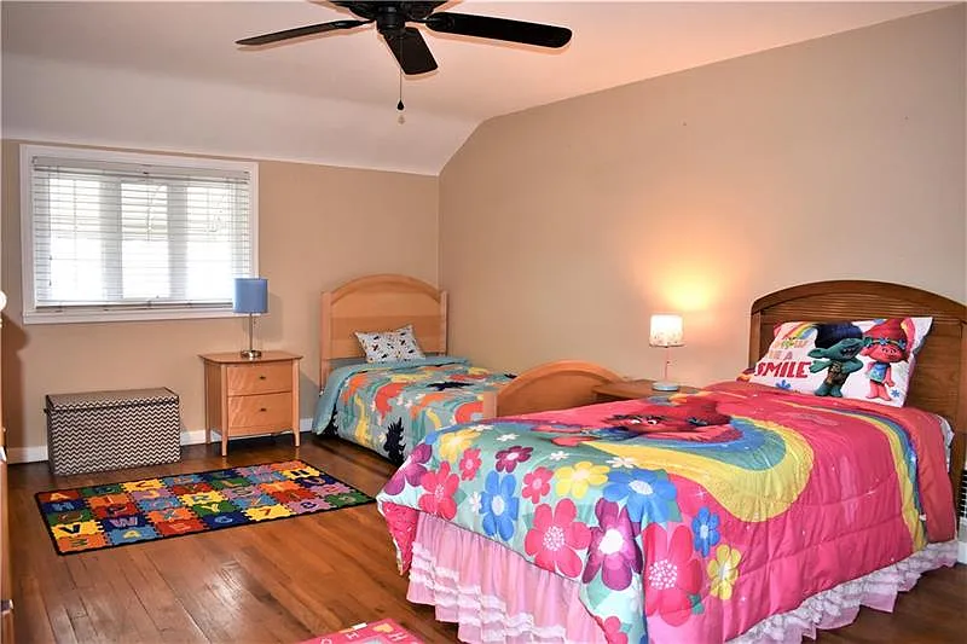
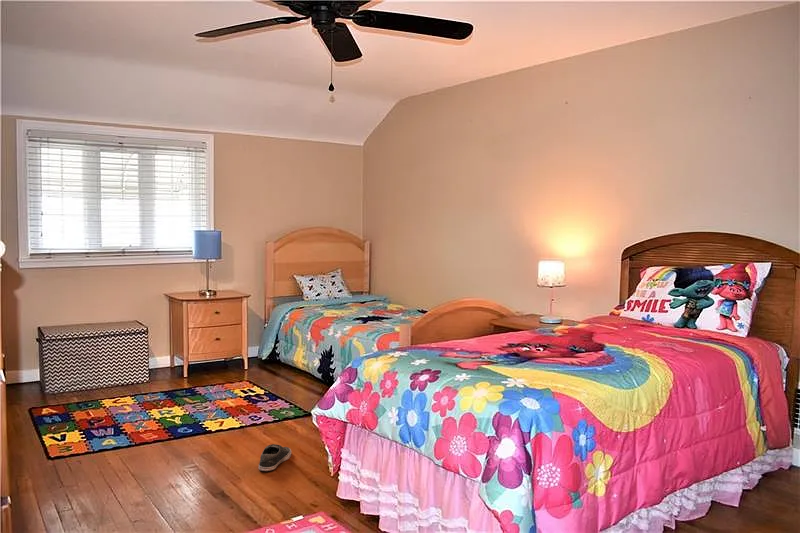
+ shoe (274, 452)
